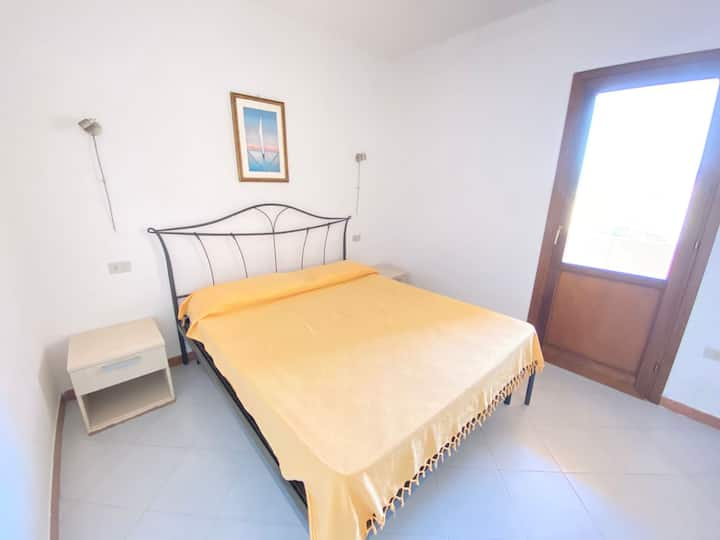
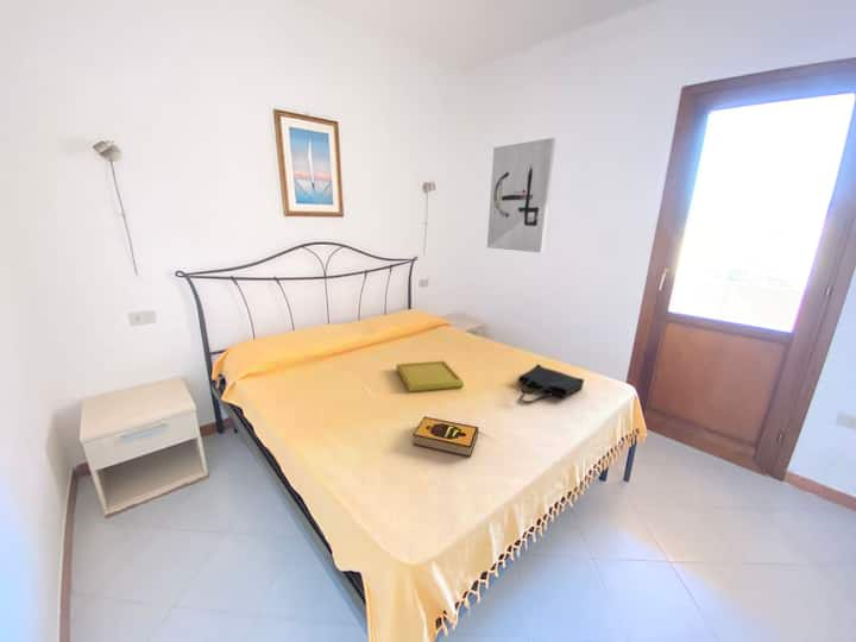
+ tote bag (542, 384)
+ wall art (517, 199)
+ hardback book (446, 434)
+ serving tray (428, 374)
